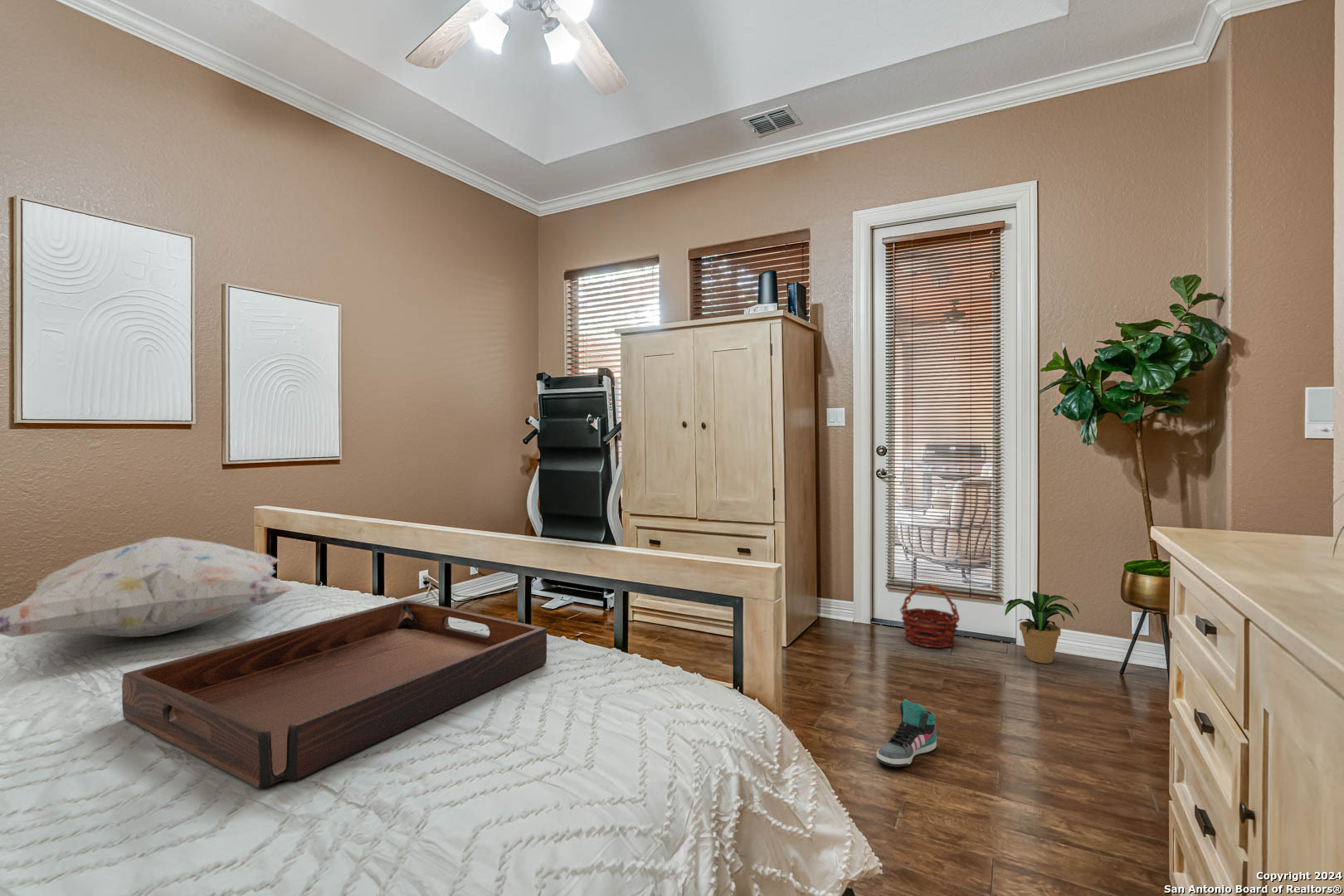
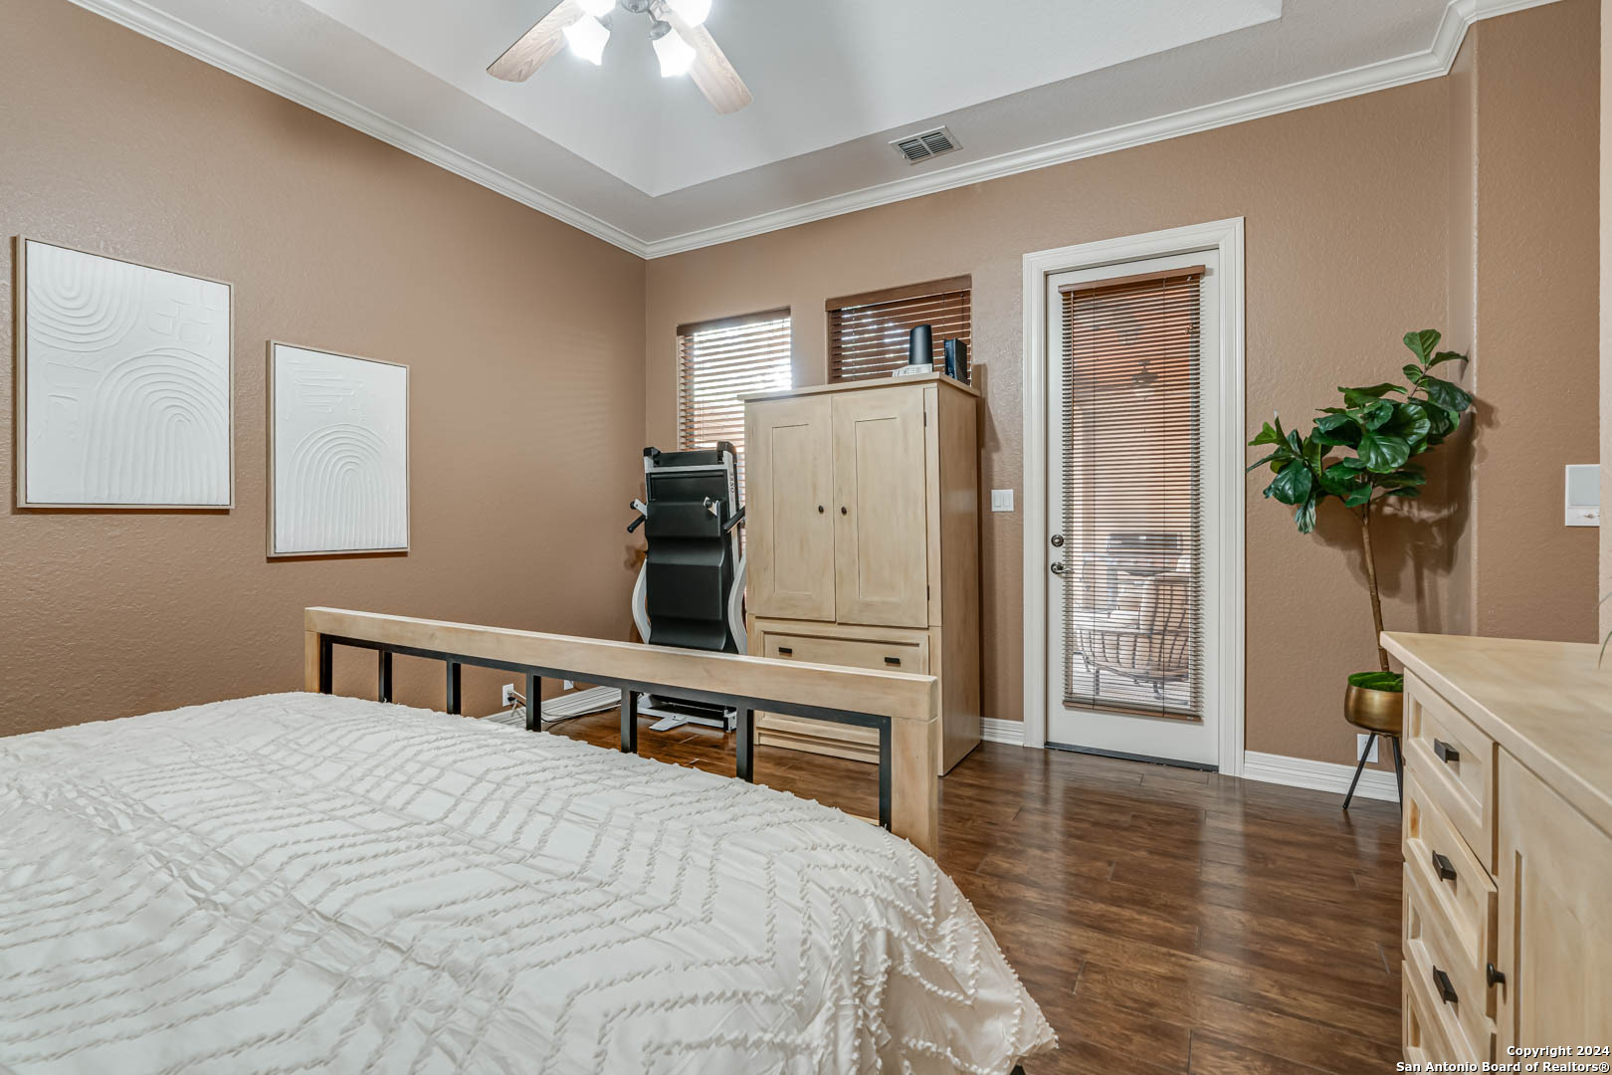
- potted plant (1040, 627)
- basket (928, 612)
- serving tray (358, 666)
- sneaker (908, 728)
- decorative pillow (163, 586)
